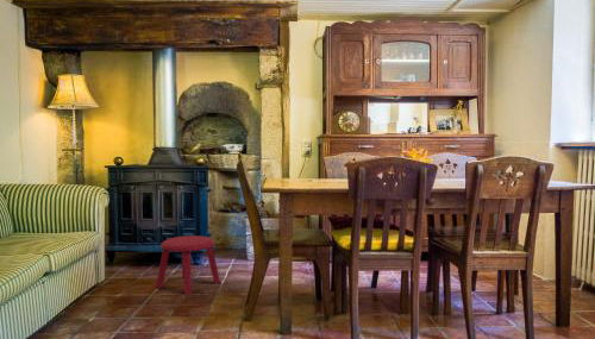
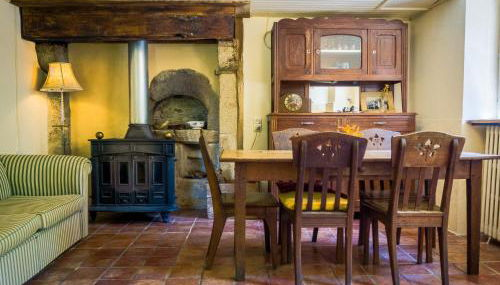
- stool (188, 262)
